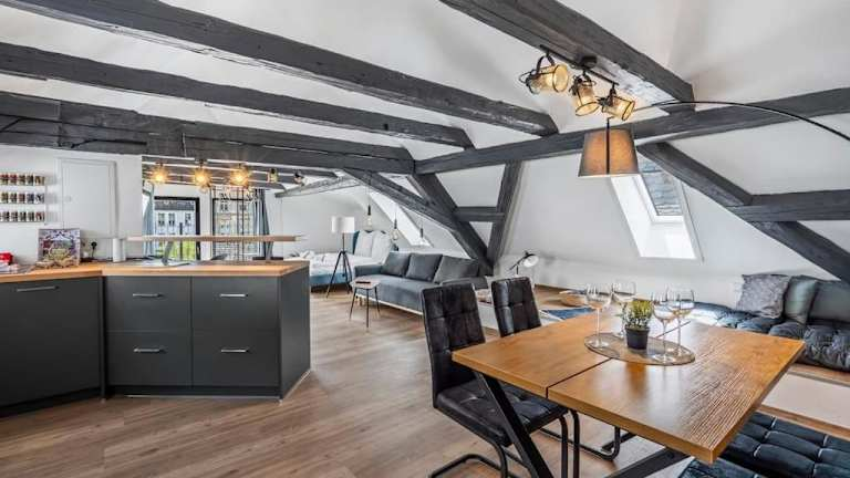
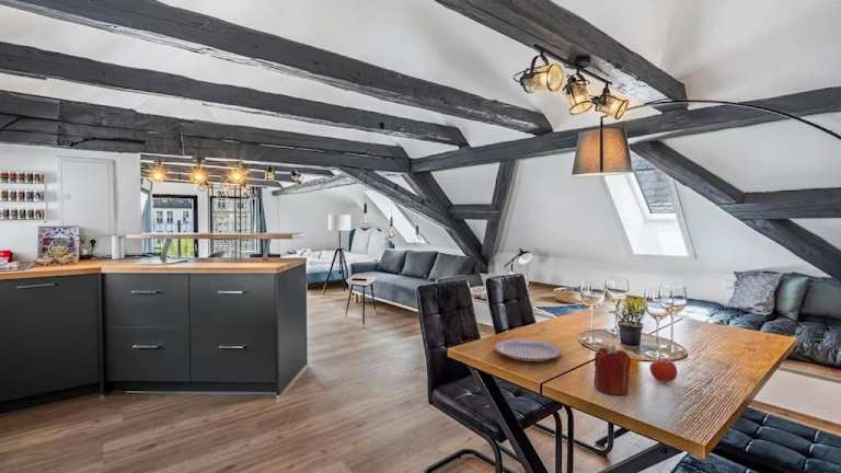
+ candle (611, 367)
+ plate (527, 350)
+ fruit (663, 370)
